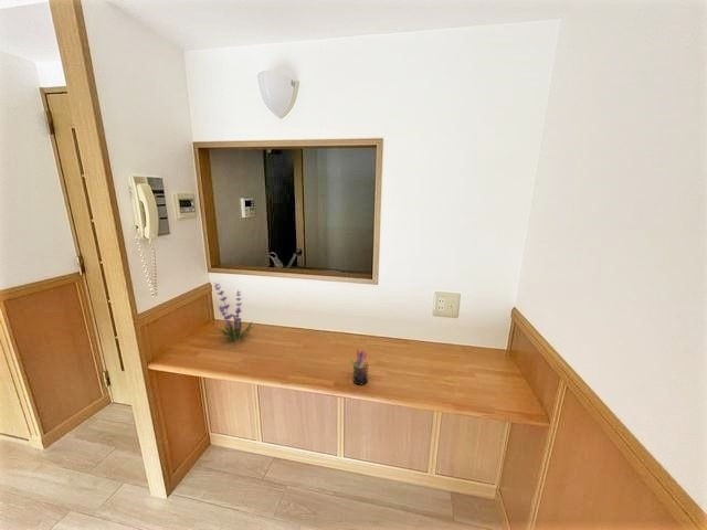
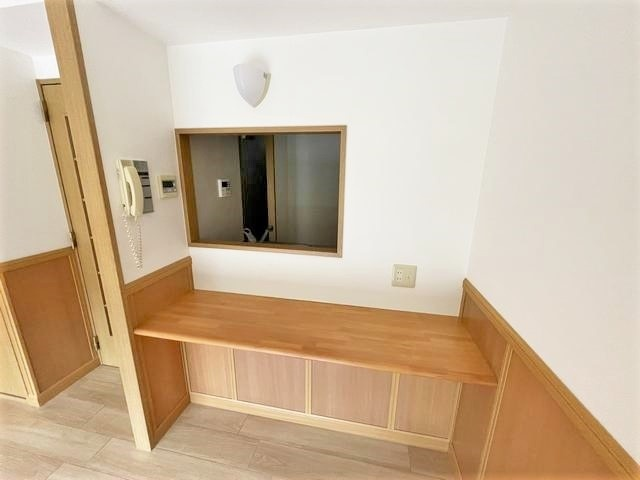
- pen holder (358, 367)
- plant (231, 314)
